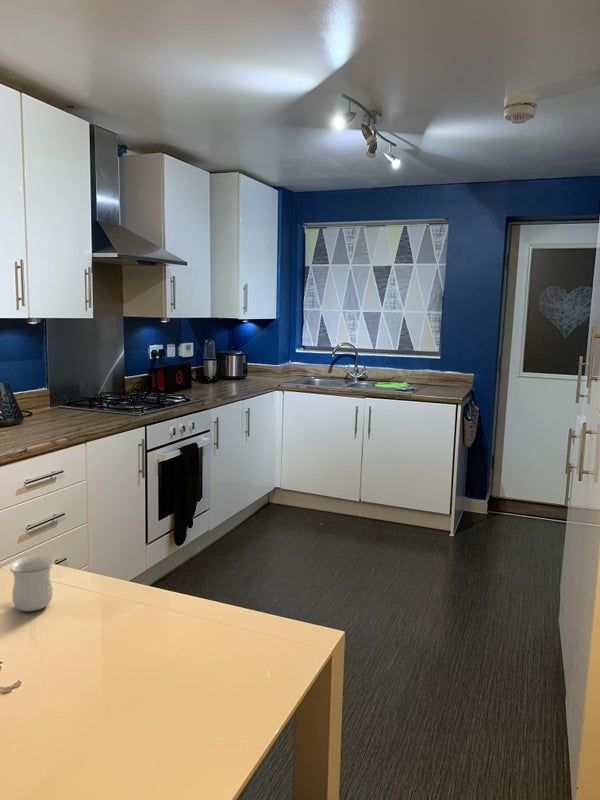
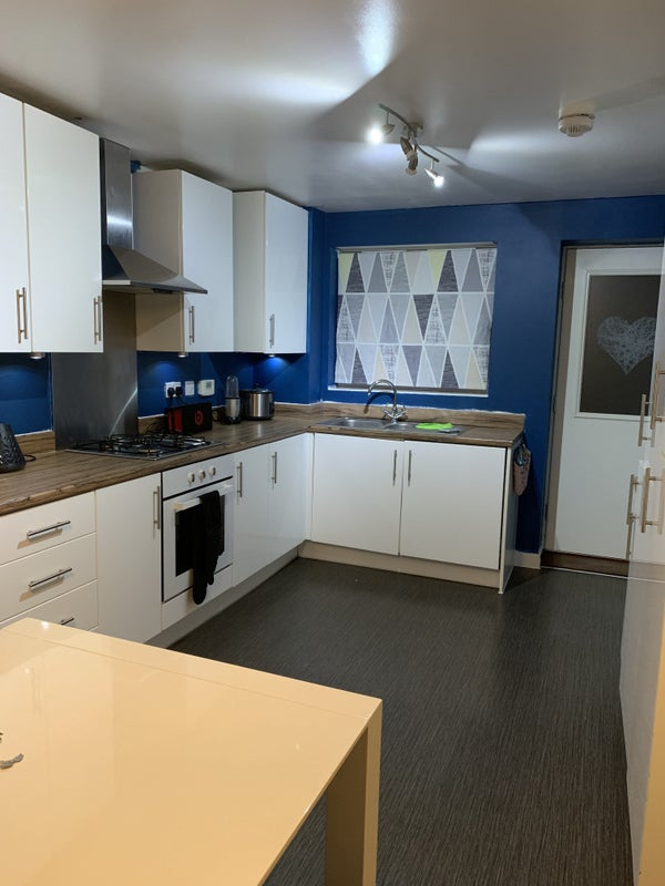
- mug (28, 582)
